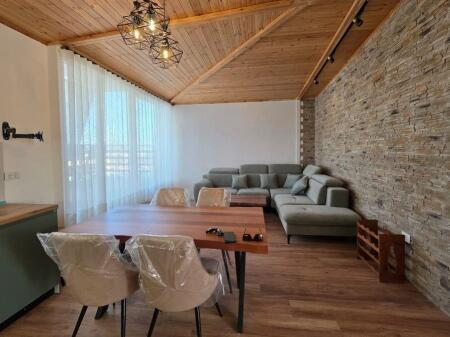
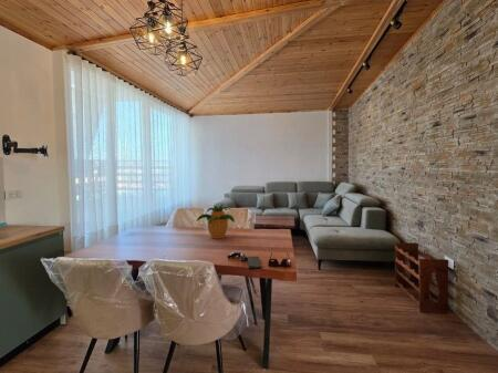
+ potted plant (219, 220)
